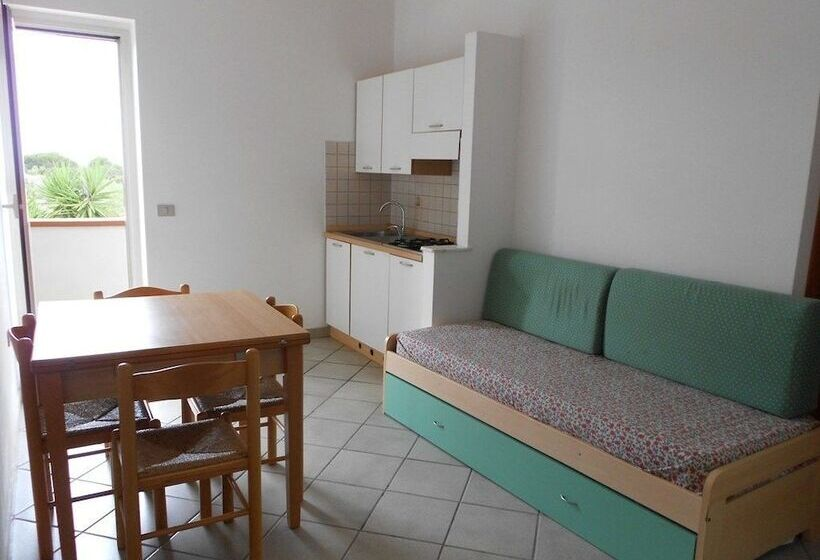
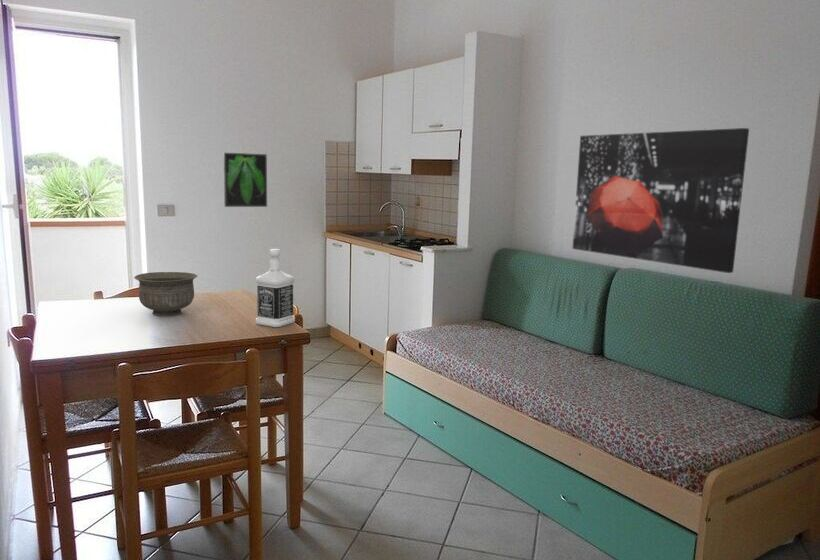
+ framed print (245, 180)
+ bottle (275, 286)
+ bowl (166, 294)
+ wall art (648, 197)
